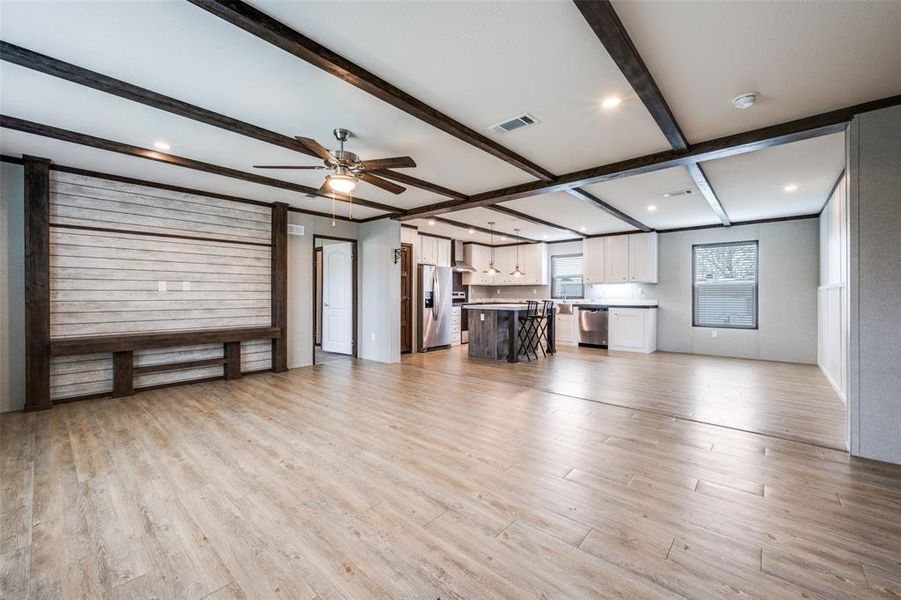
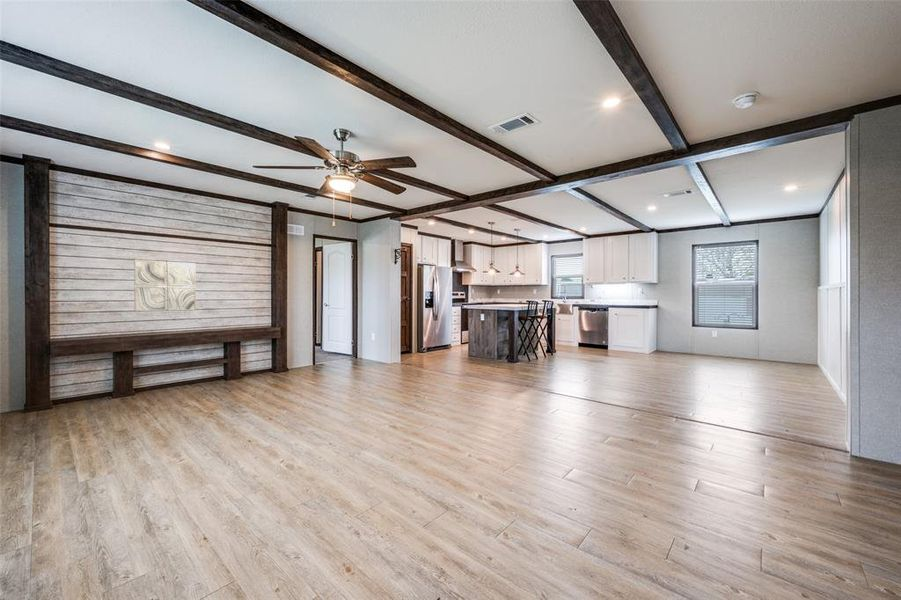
+ wall art (165, 285)
